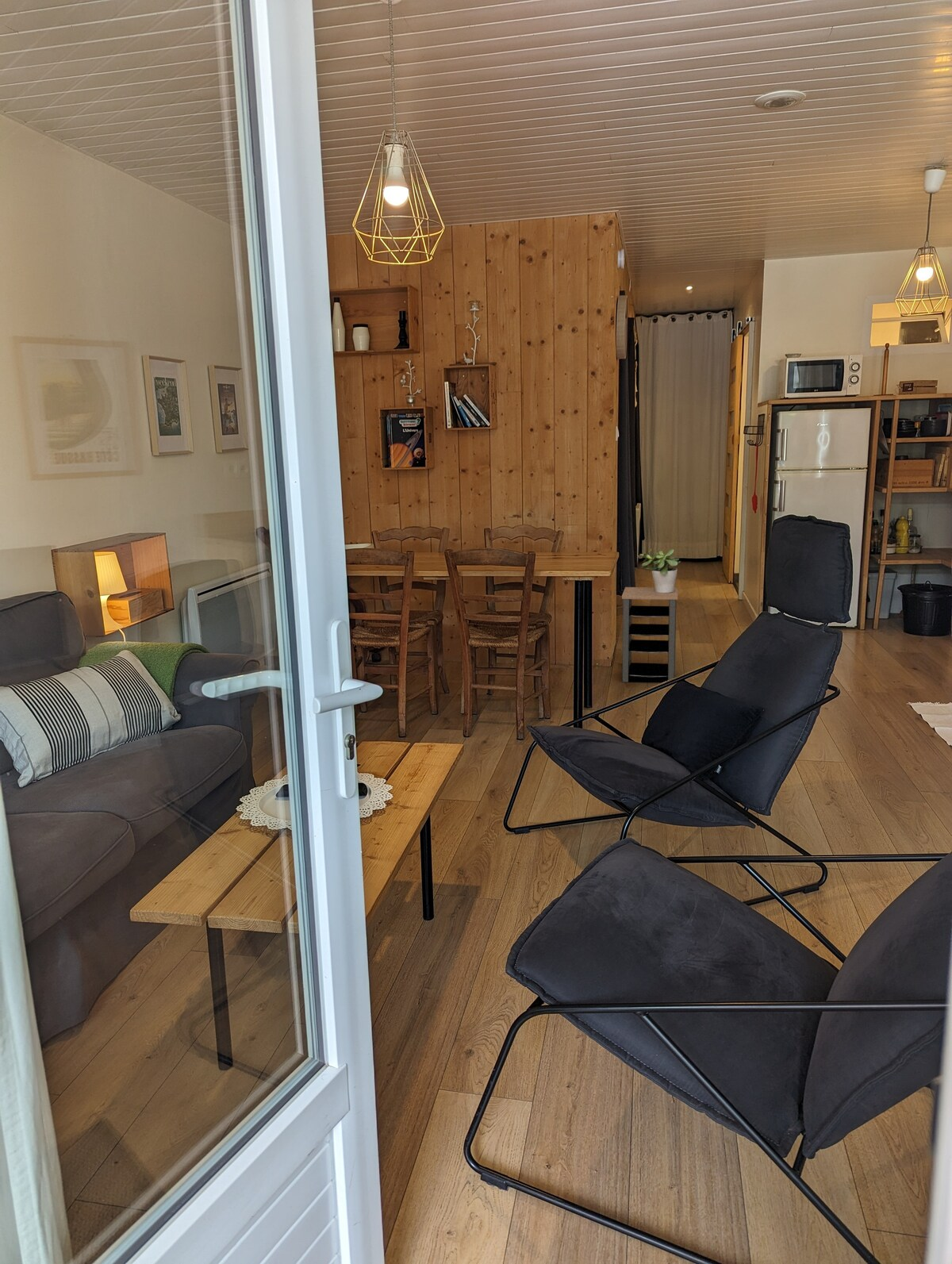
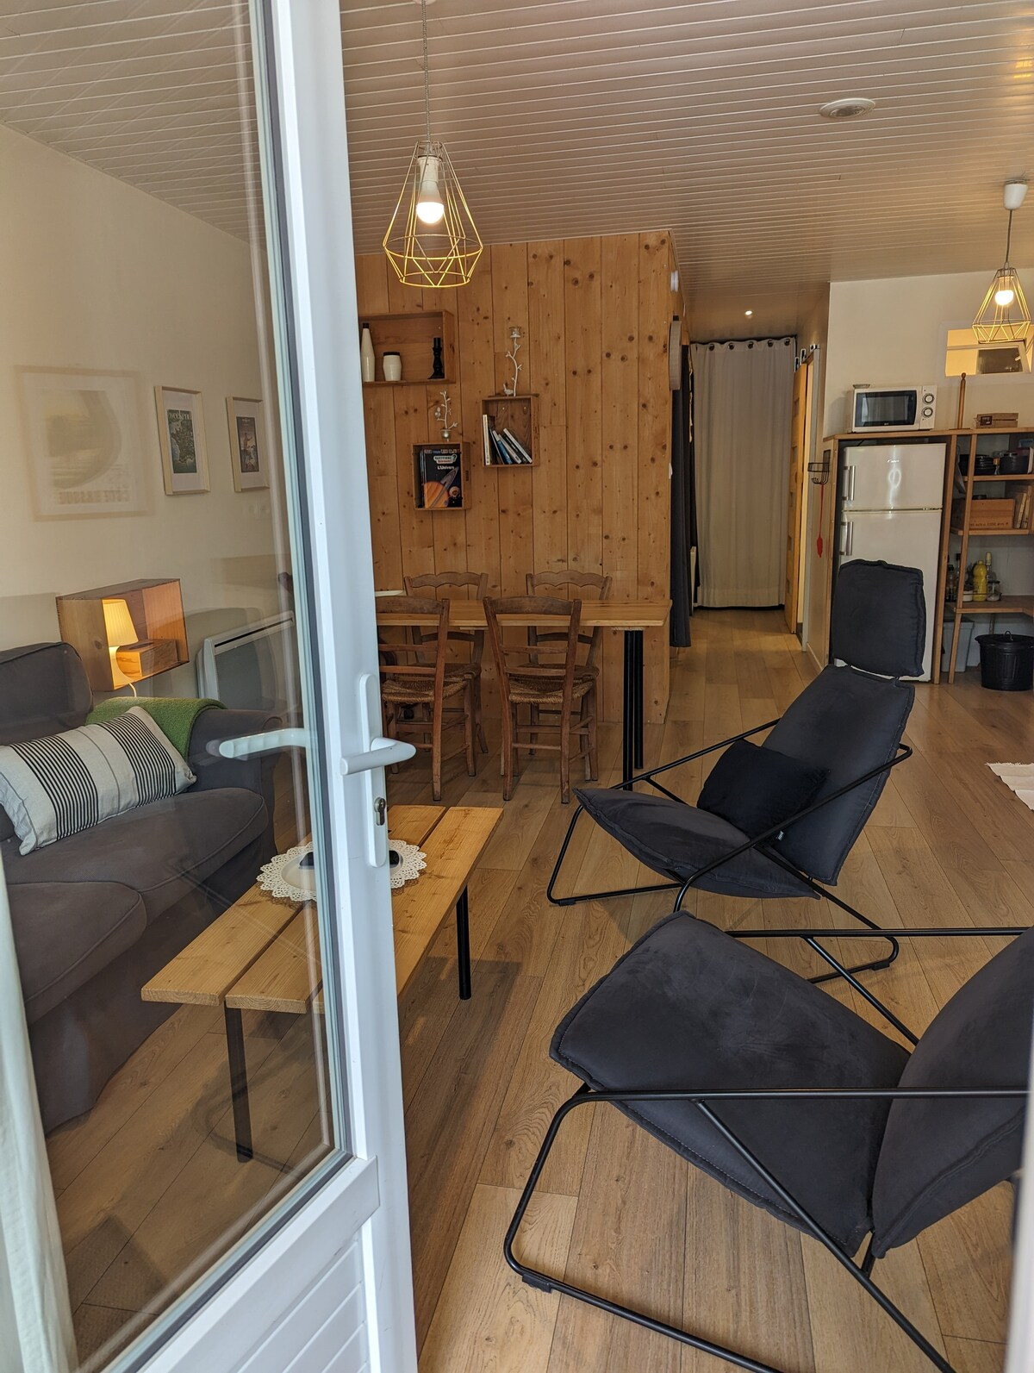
- side table (650, 634)
- potted plant (659, 570)
